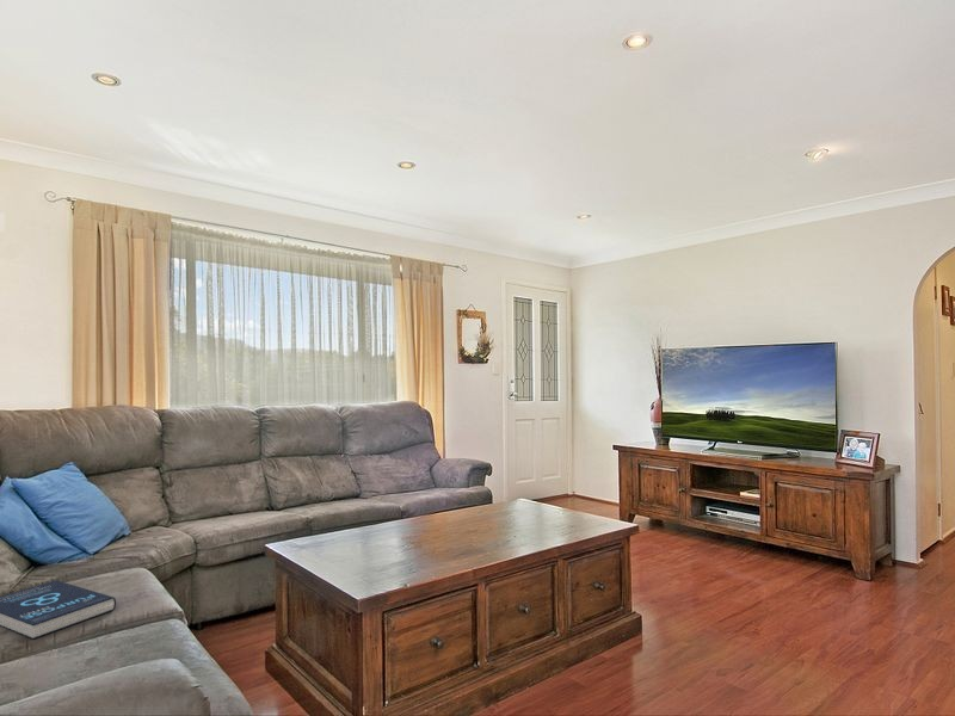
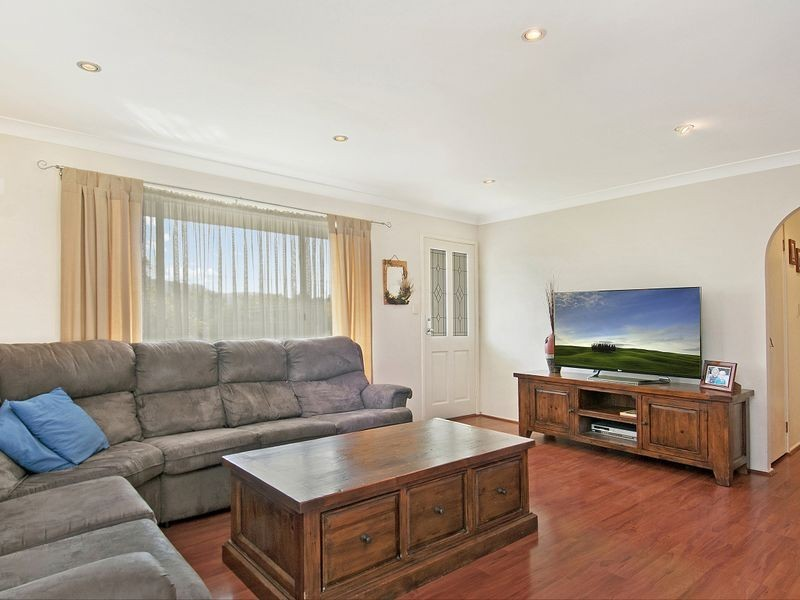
- book (47, 606)
